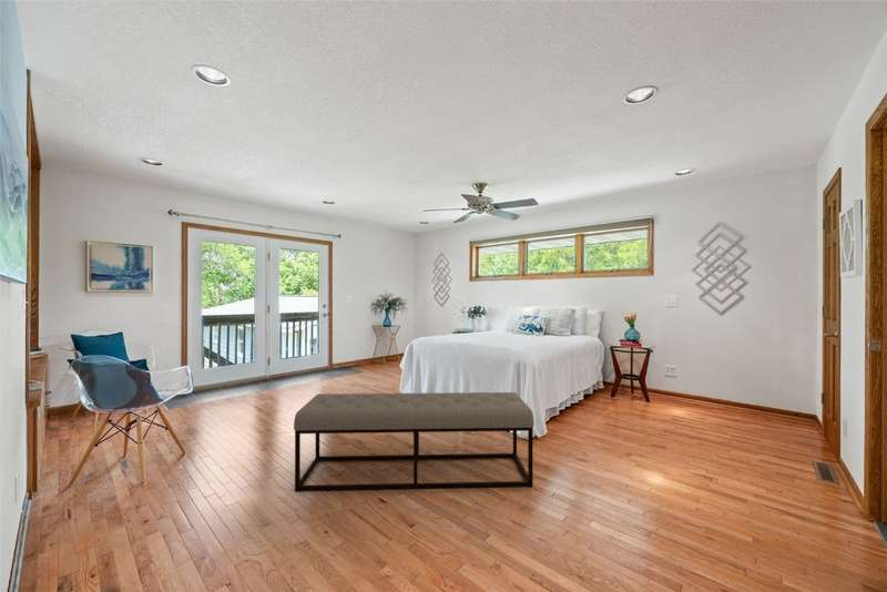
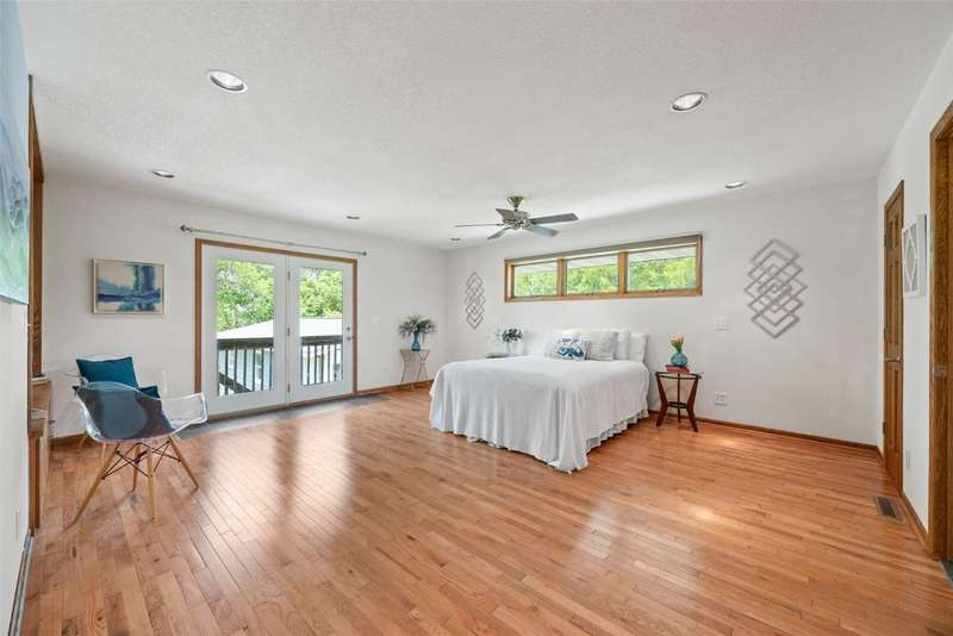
- bench (416, 436)
